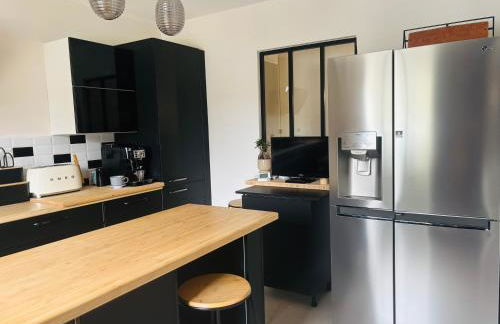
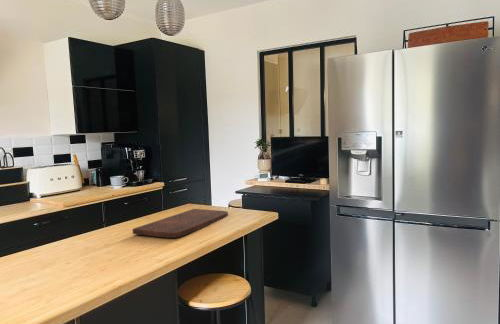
+ cutting board (186, 221)
